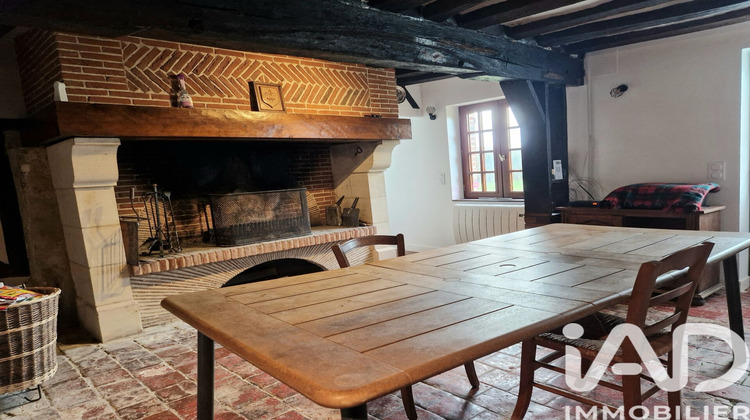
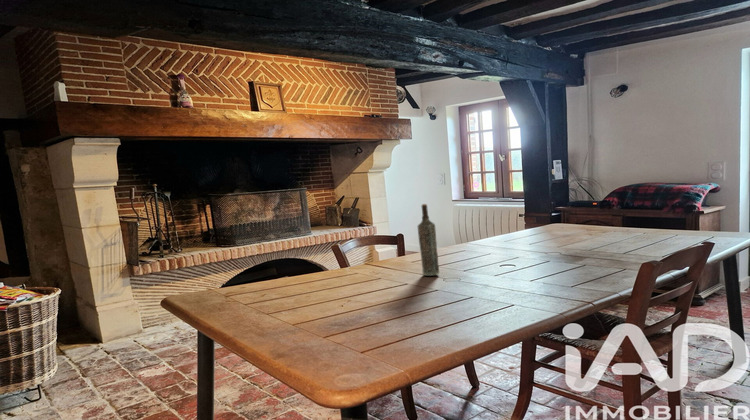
+ bottle (427, 239)
